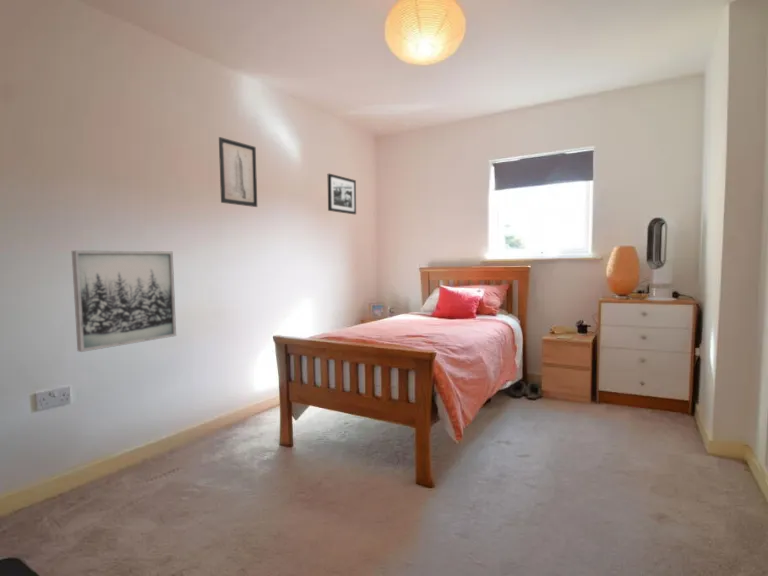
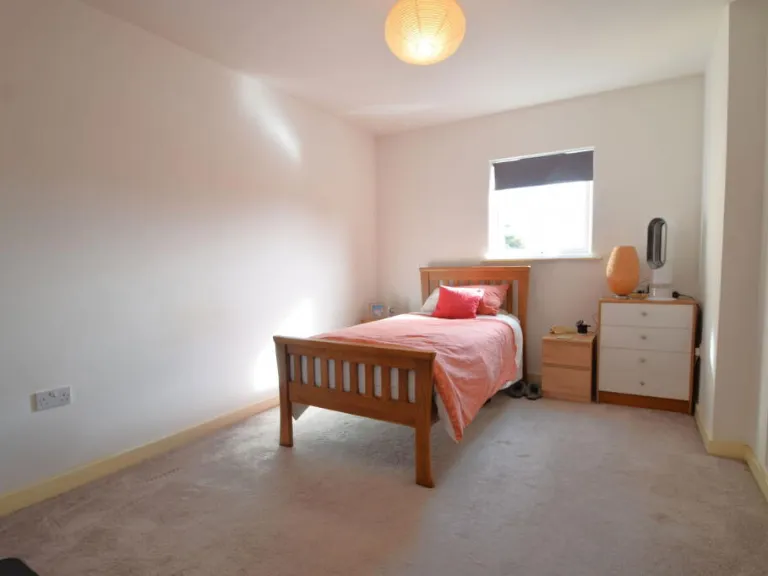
- wall art (128, 297)
- wall art (238, 173)
- picture frame (342, 194)
